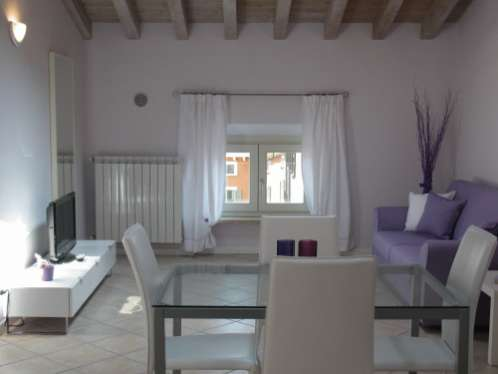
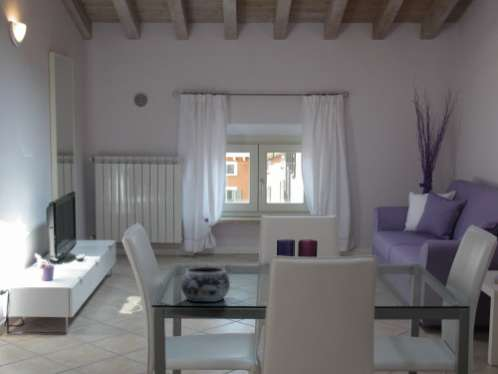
+ decorative bowl (205, 284)
